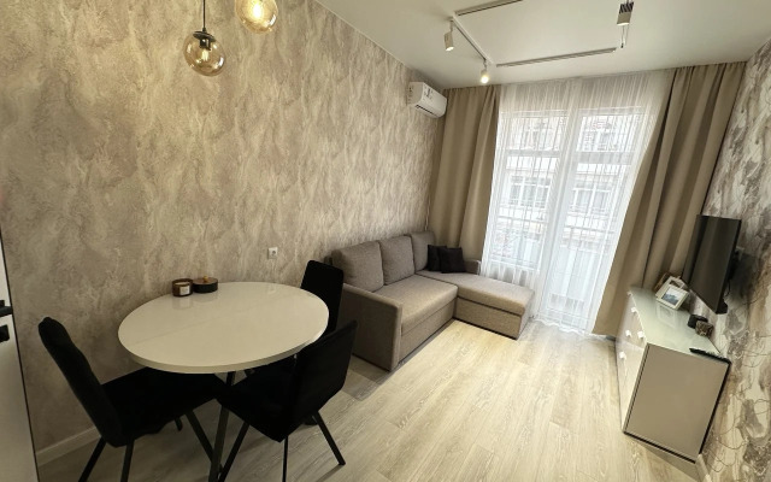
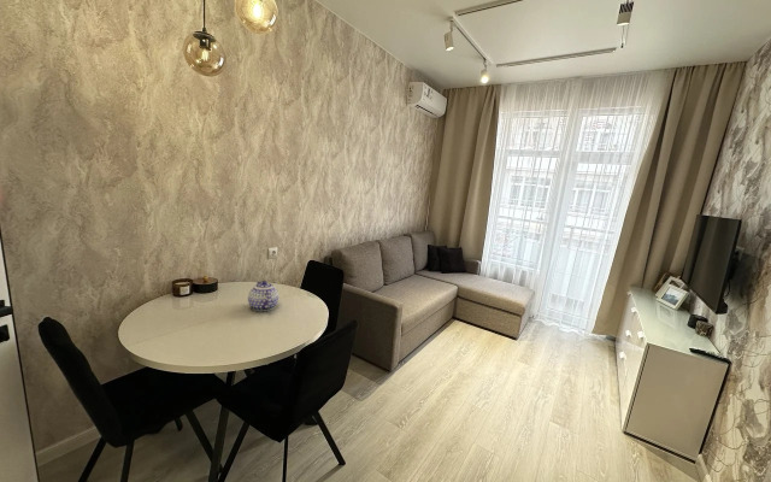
+ teapot (263, 294)
